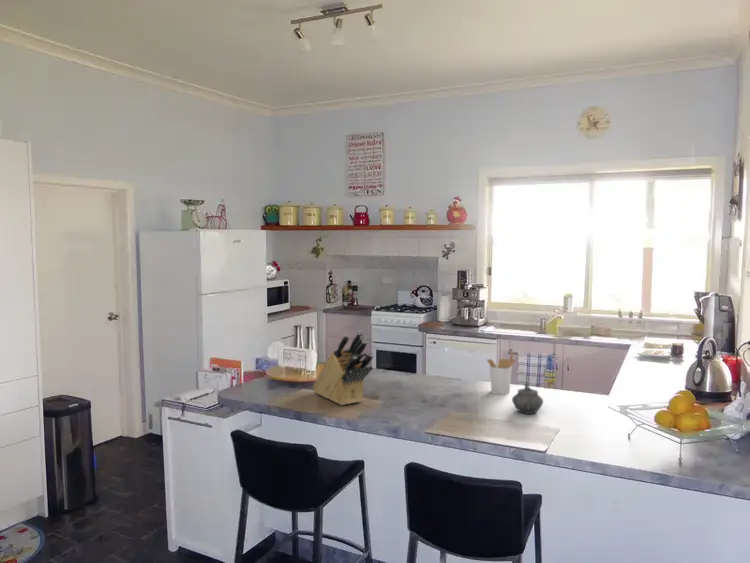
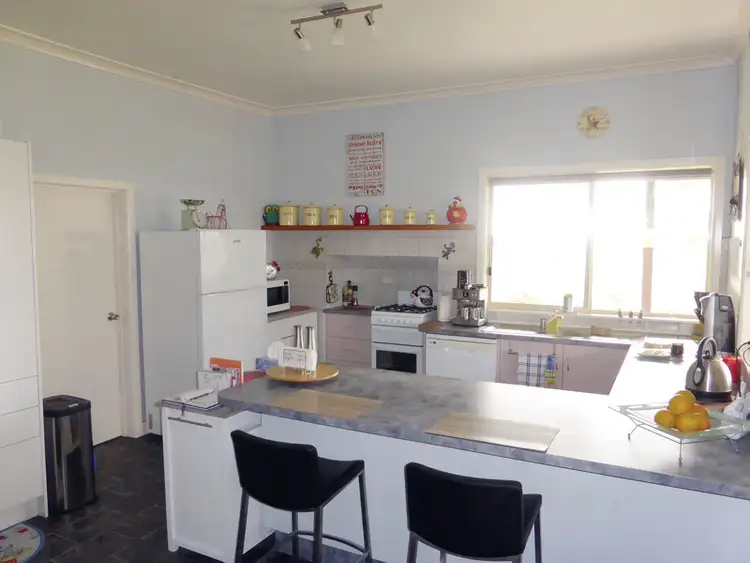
- teapot (527, 399)
- knife block (342, 364)
- utensil holder (502, 373)
